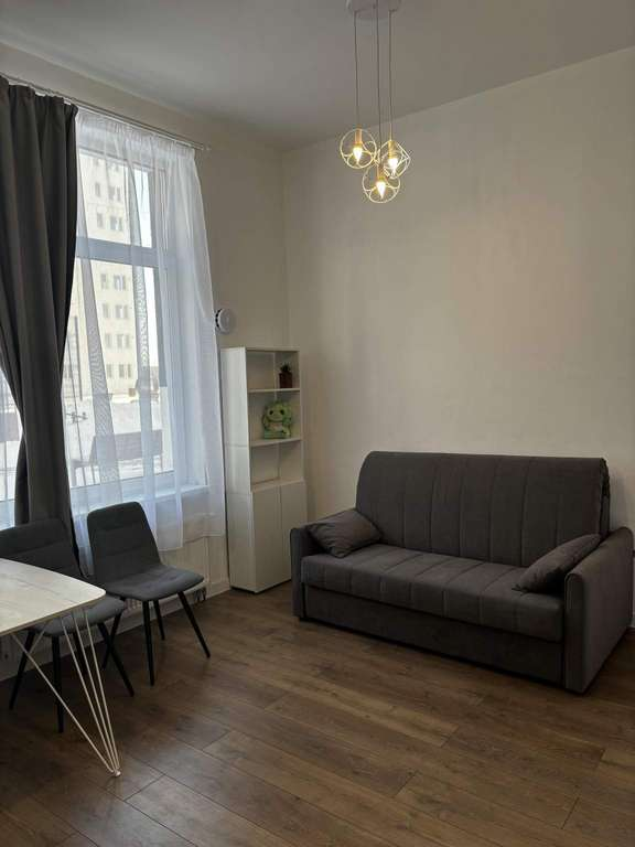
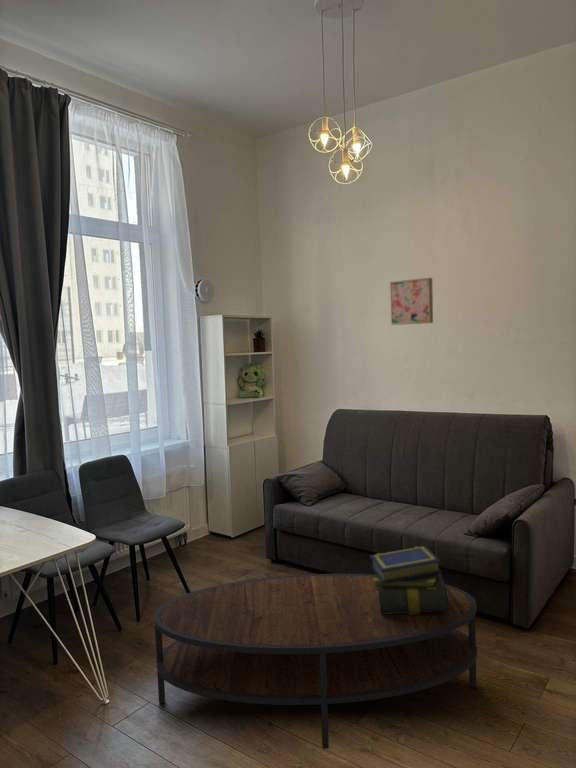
+ coffee table (317, 650)
+ stack of books (407, 579)
+ wall art (410, 302)
